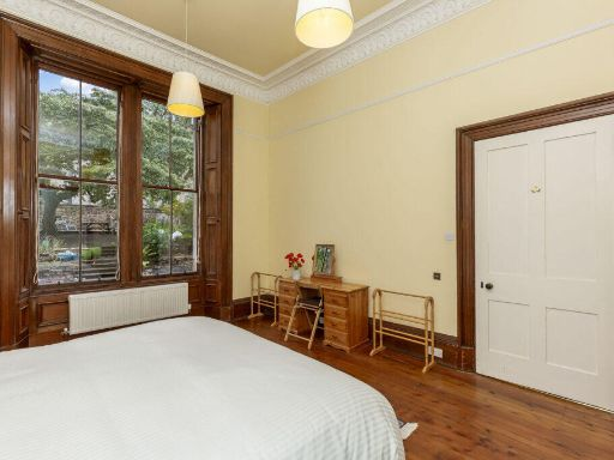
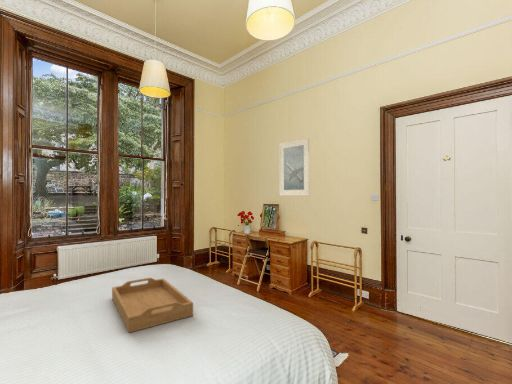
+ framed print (293, 168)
+ serving tray (149, 298)
